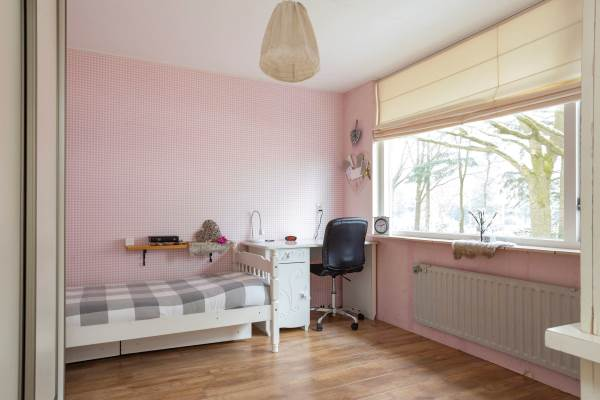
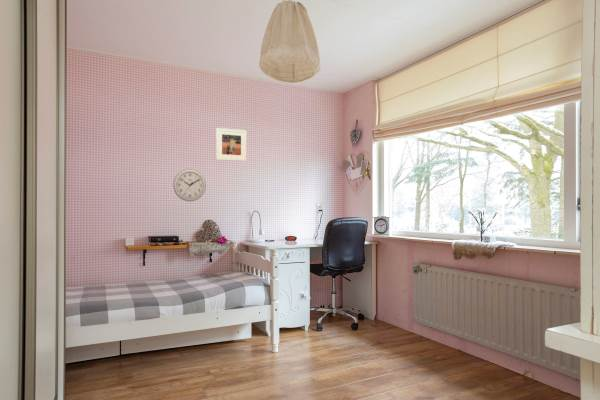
+ wall clock (190, 185)
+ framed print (231, 144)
